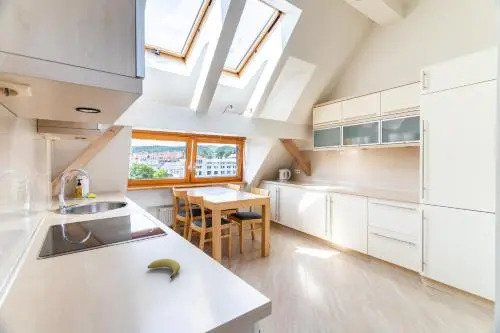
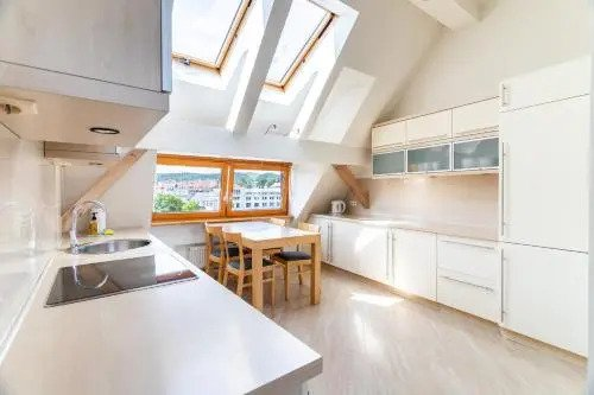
- fruit (166, 266)
